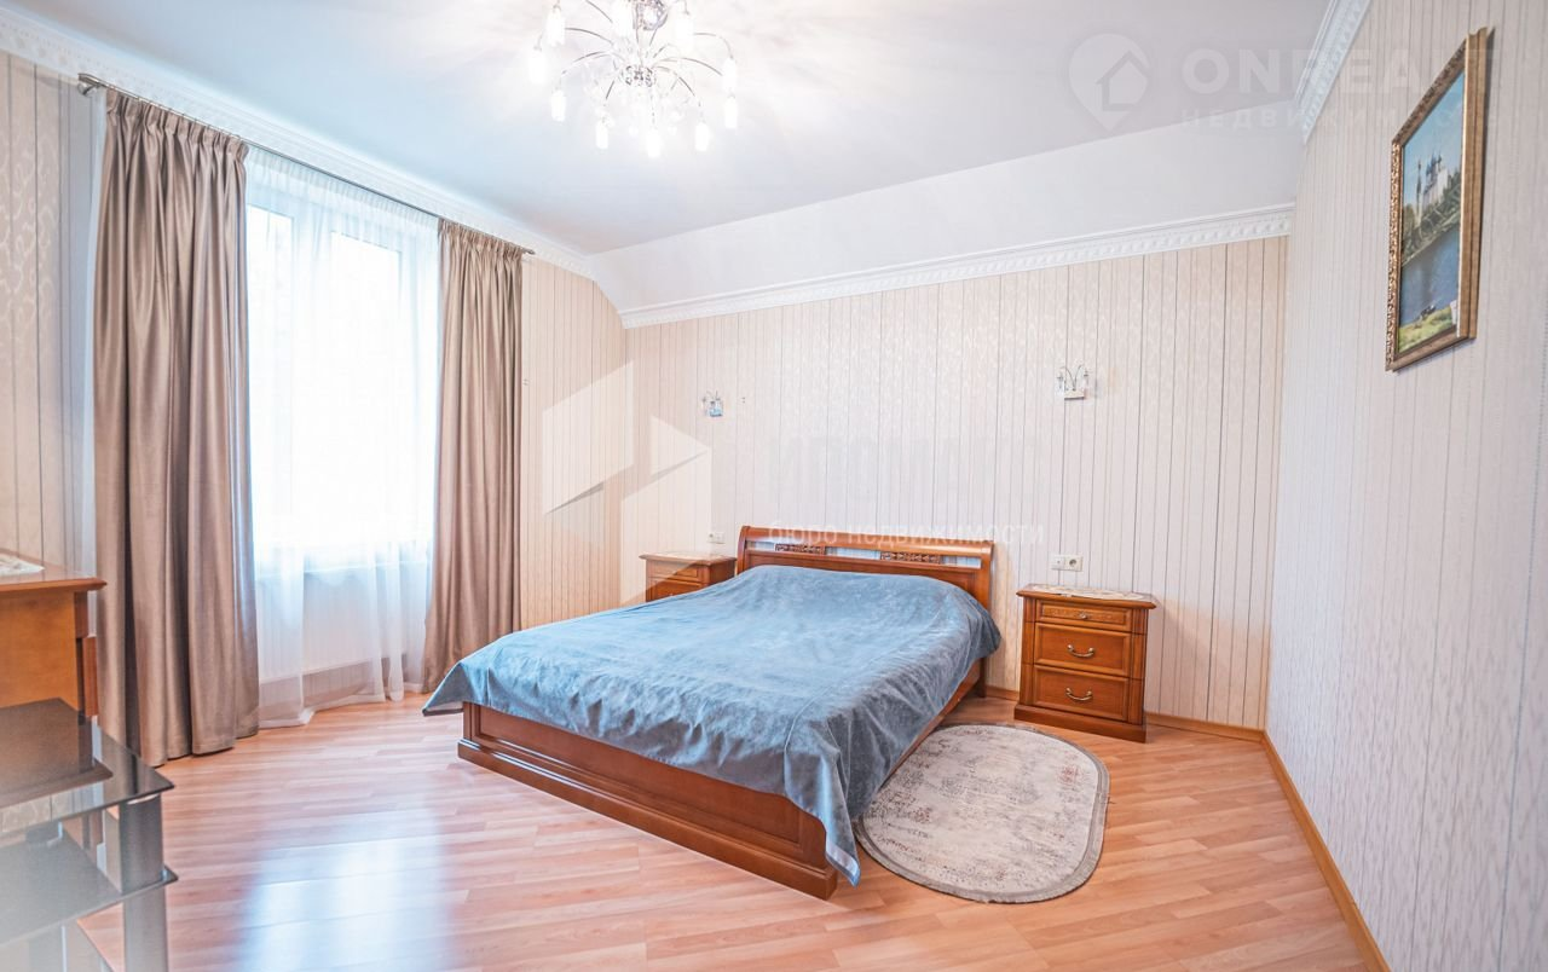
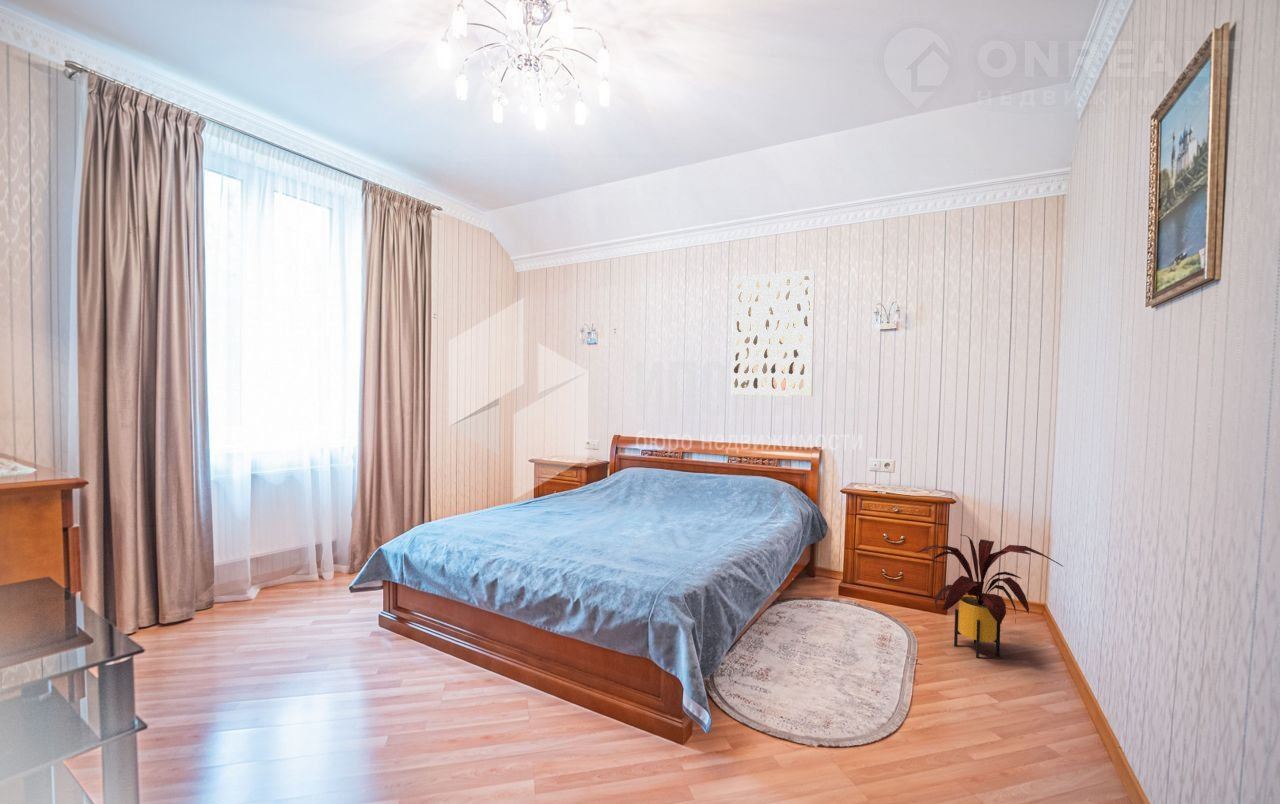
+ wall art (771, 334)
+ house plant (984, 593)
